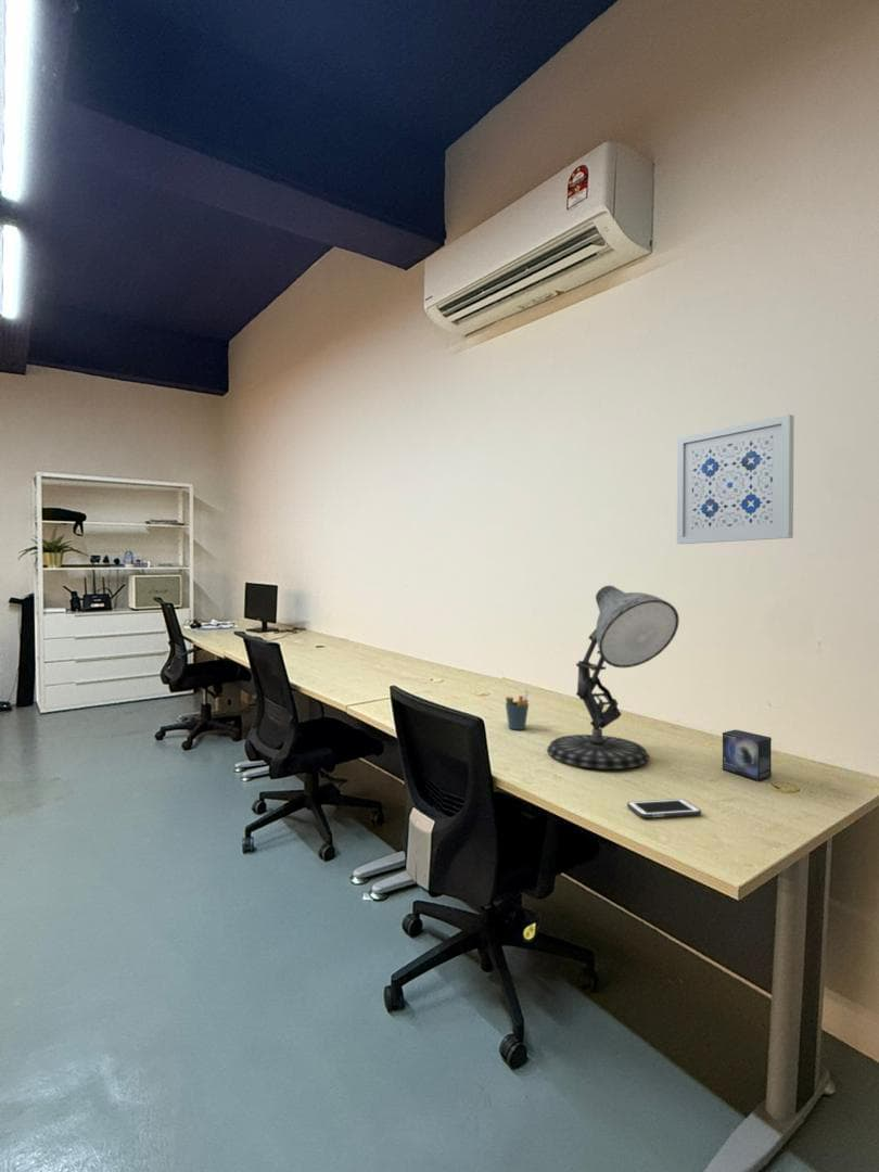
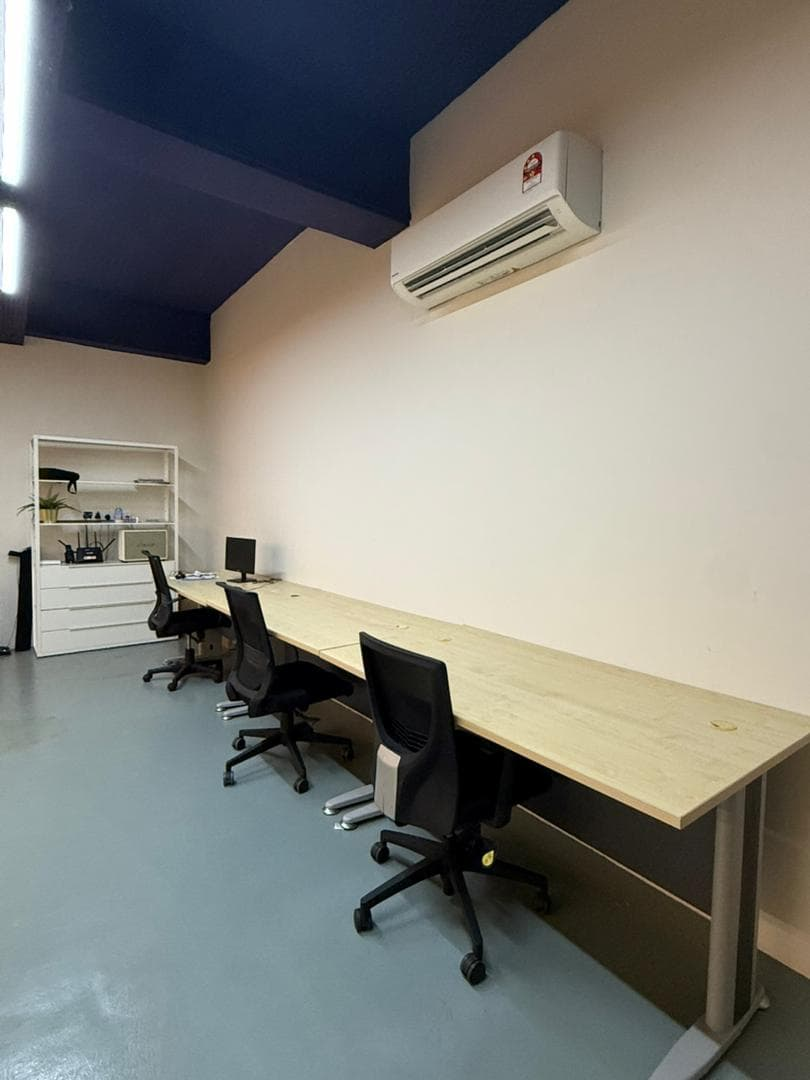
- desk lamp (604, 668)
- wall art (730, 484)
- pen holder (517, 709)
- small box (746, 753)
- cell phone (663, 807)
